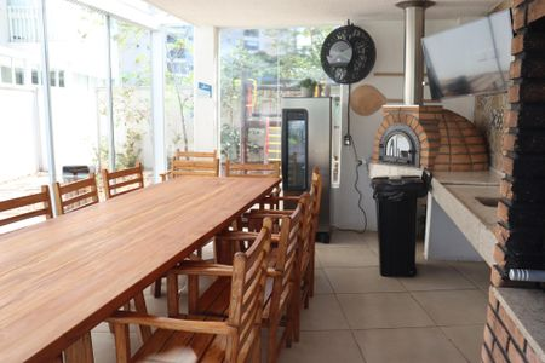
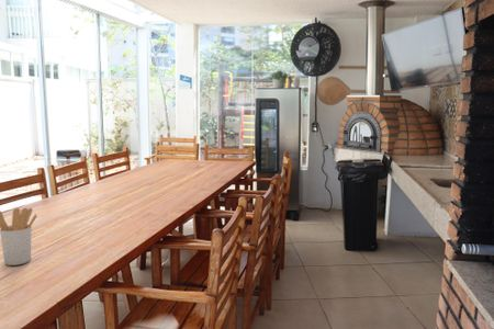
+ utensil holder (19, 234)
